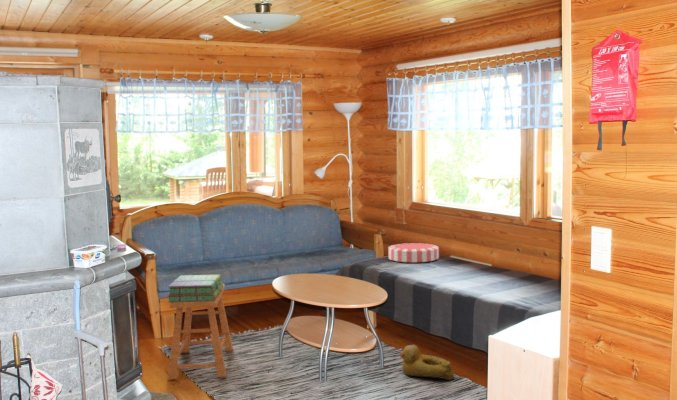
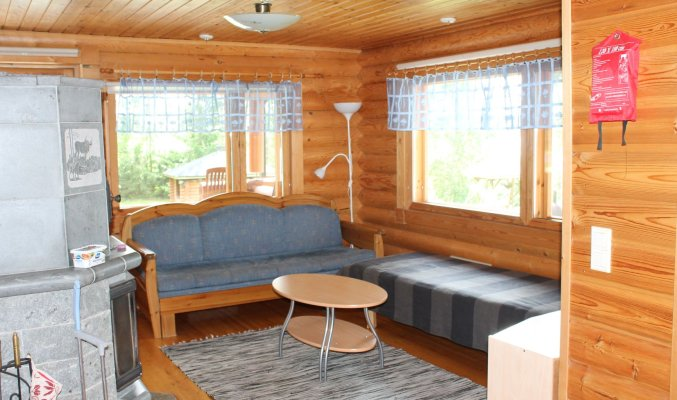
- cushion (413, 252)
- rubber duck (426, 359)
- stool (201, 329)
- stack of books (196, 287)
